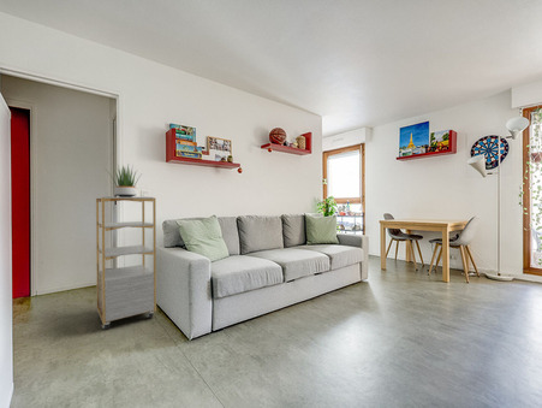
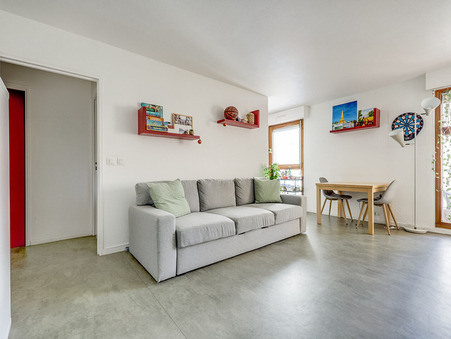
- potted plant (125, 179)
- shelving unit (124, 254)
